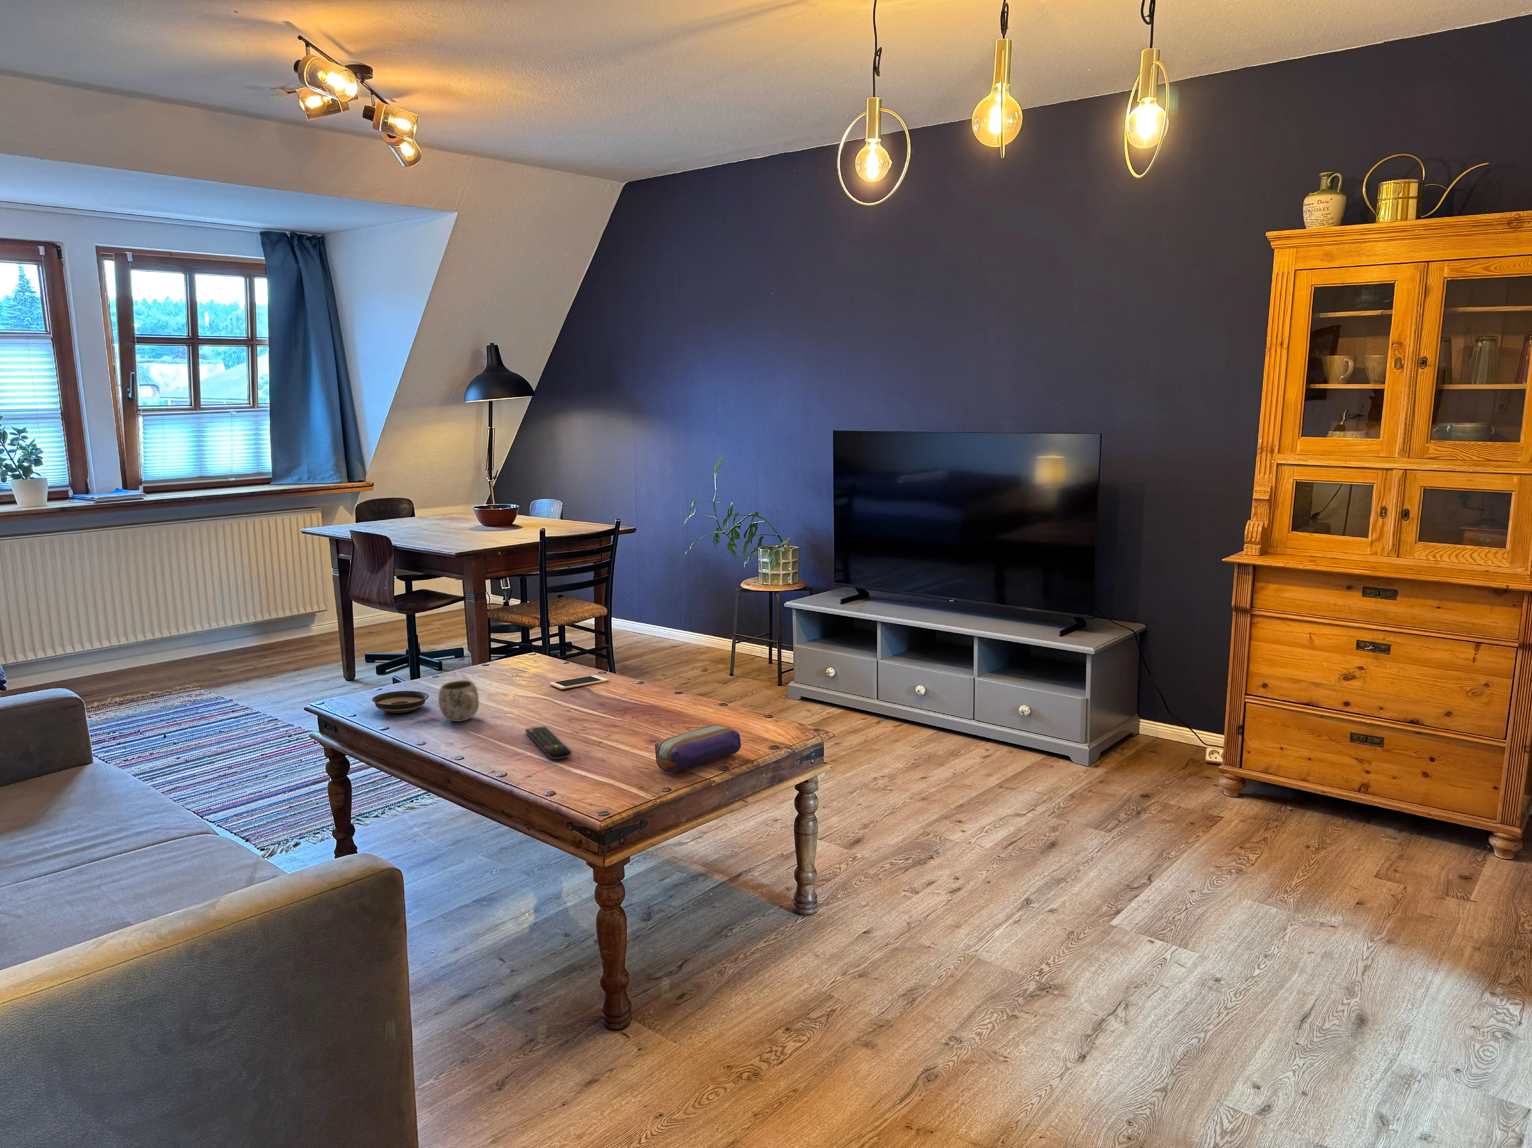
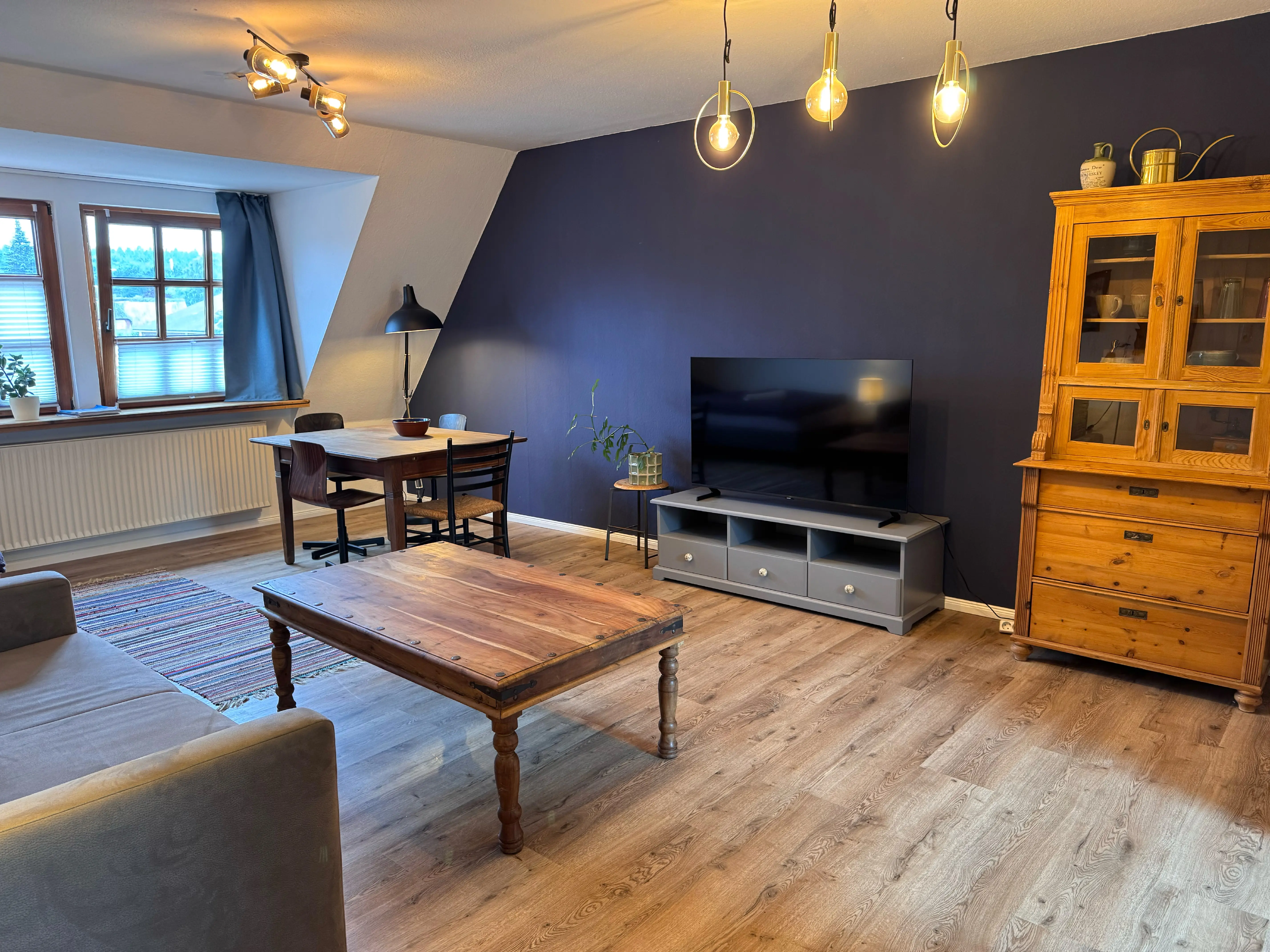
- mug (462, 703)
- remote control (548, 742)
- saucer (400, 704)
- pencil case (698, 746)
- cell phone (579, 683)
